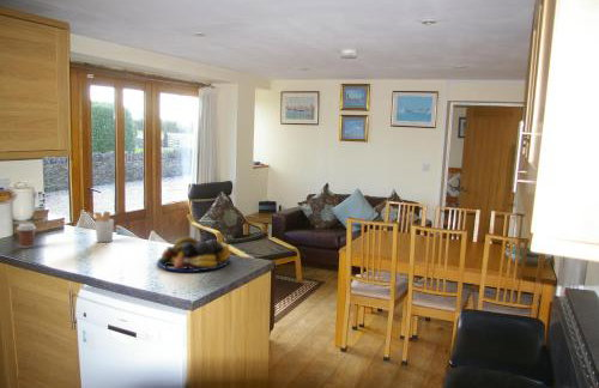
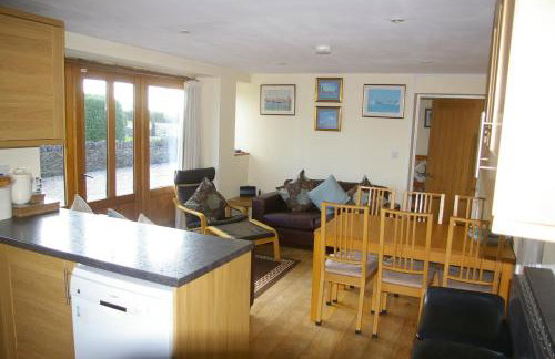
- fruit bowl (193, 249)
- utensil holder (99, 225)
- coffee cup (26, 235)
